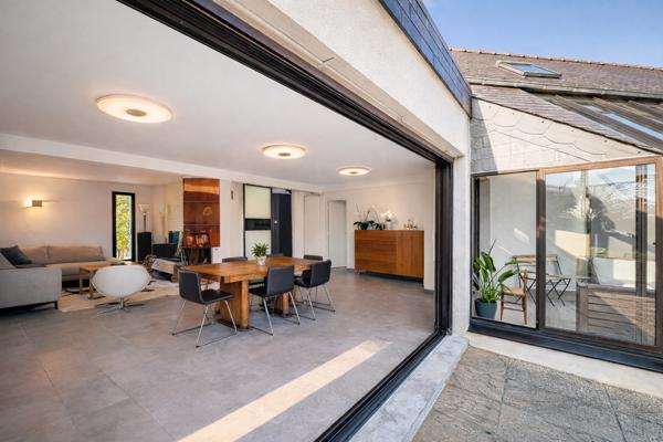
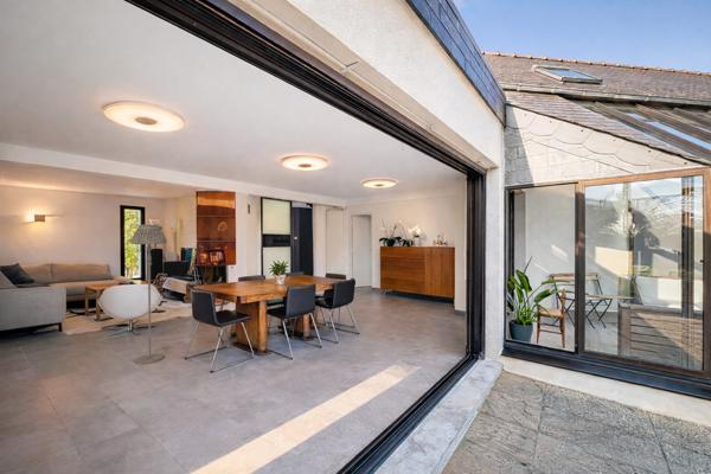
+ floor lamp (149, 292)
